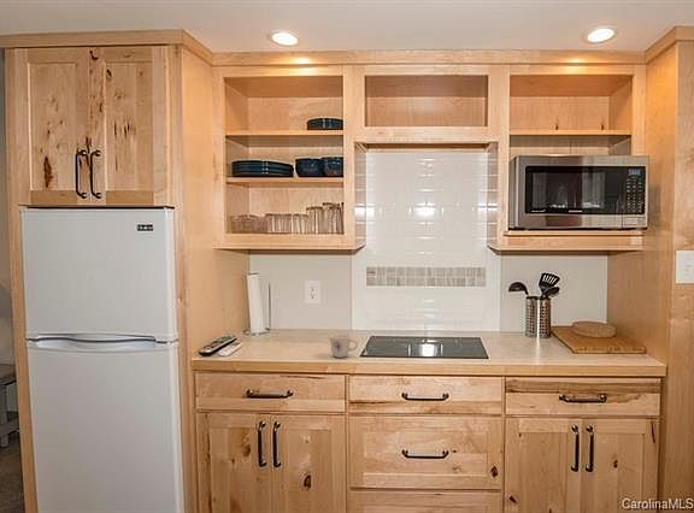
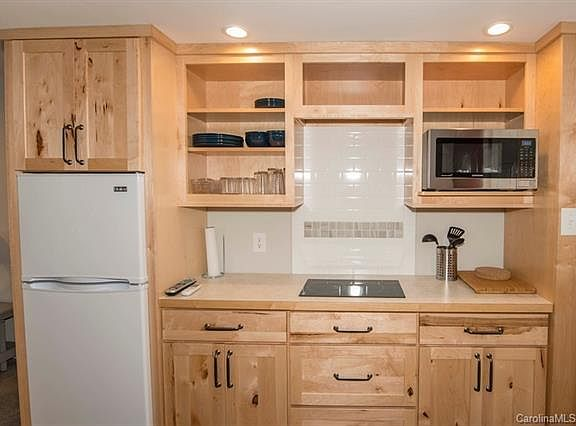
- mug (343, 346)
